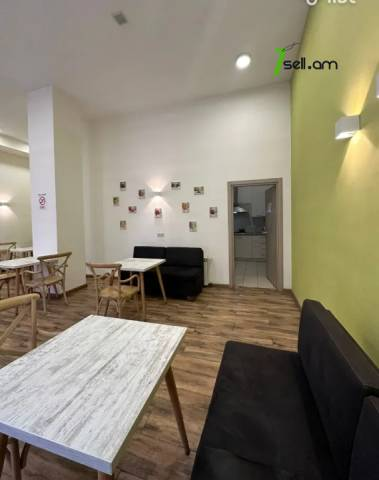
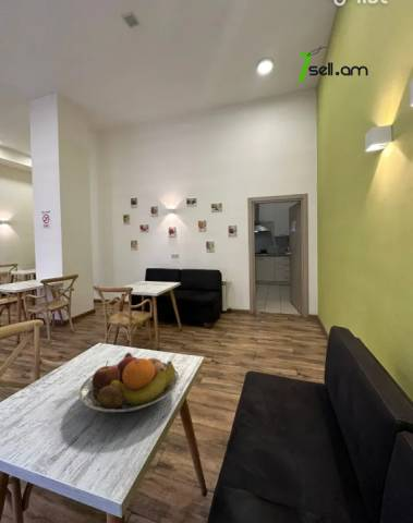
+ fruit bowl (132, 376)
